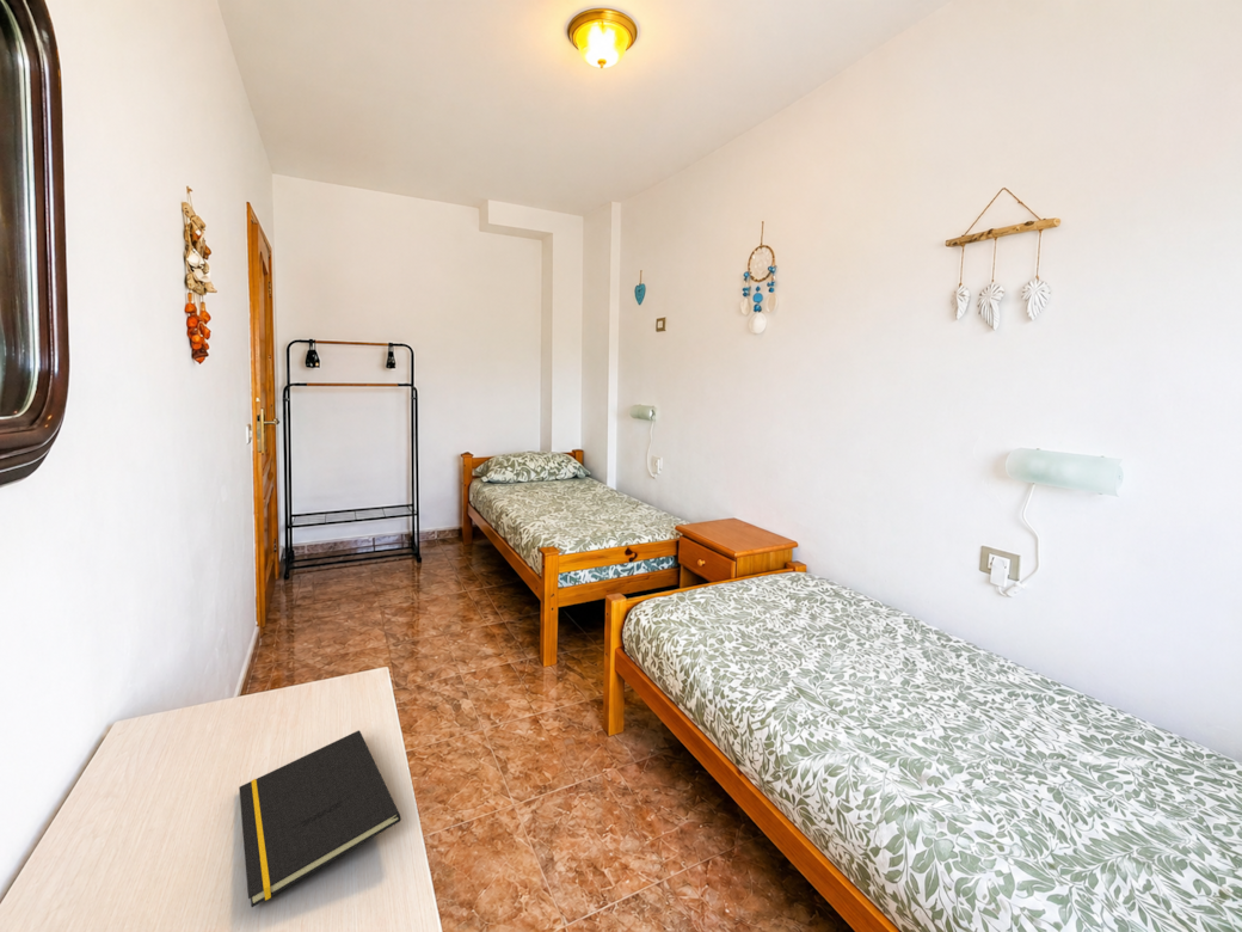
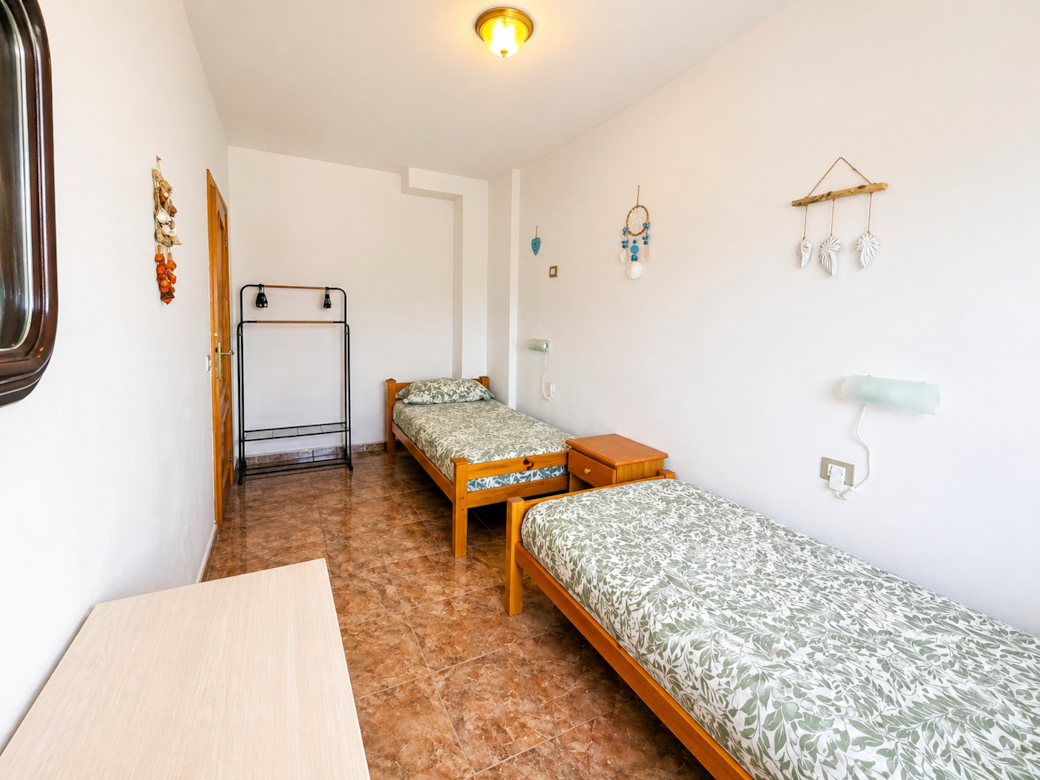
- notepad (315, 803)
